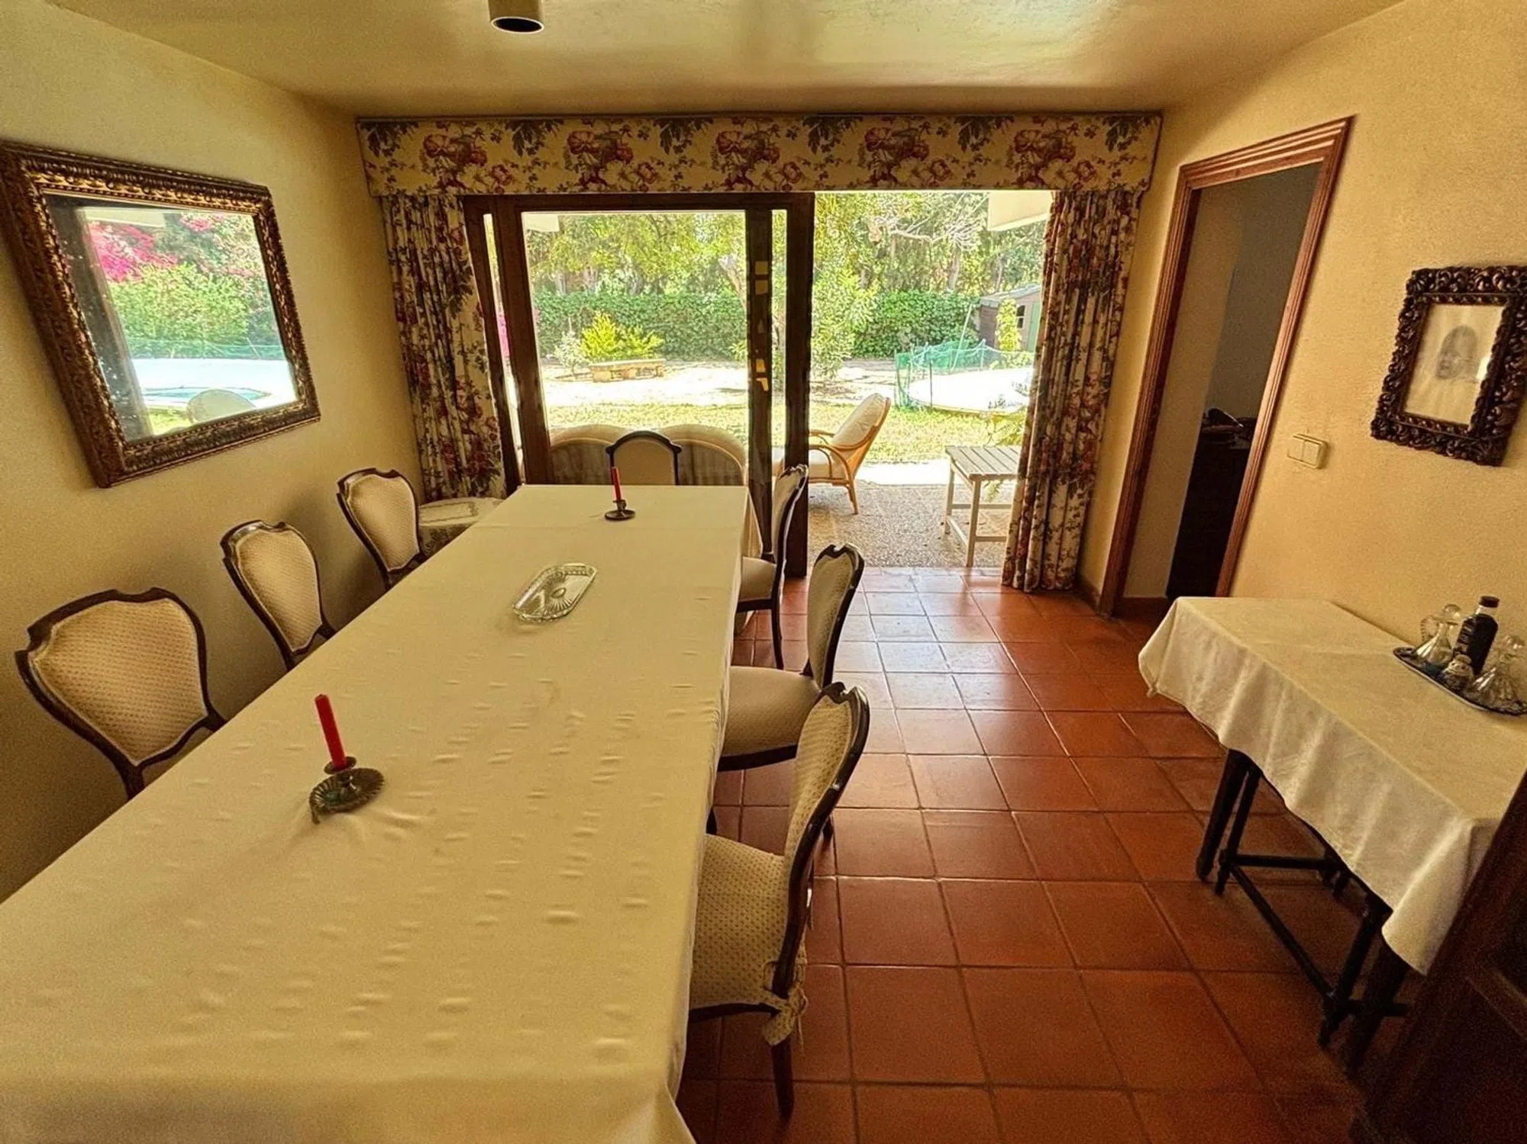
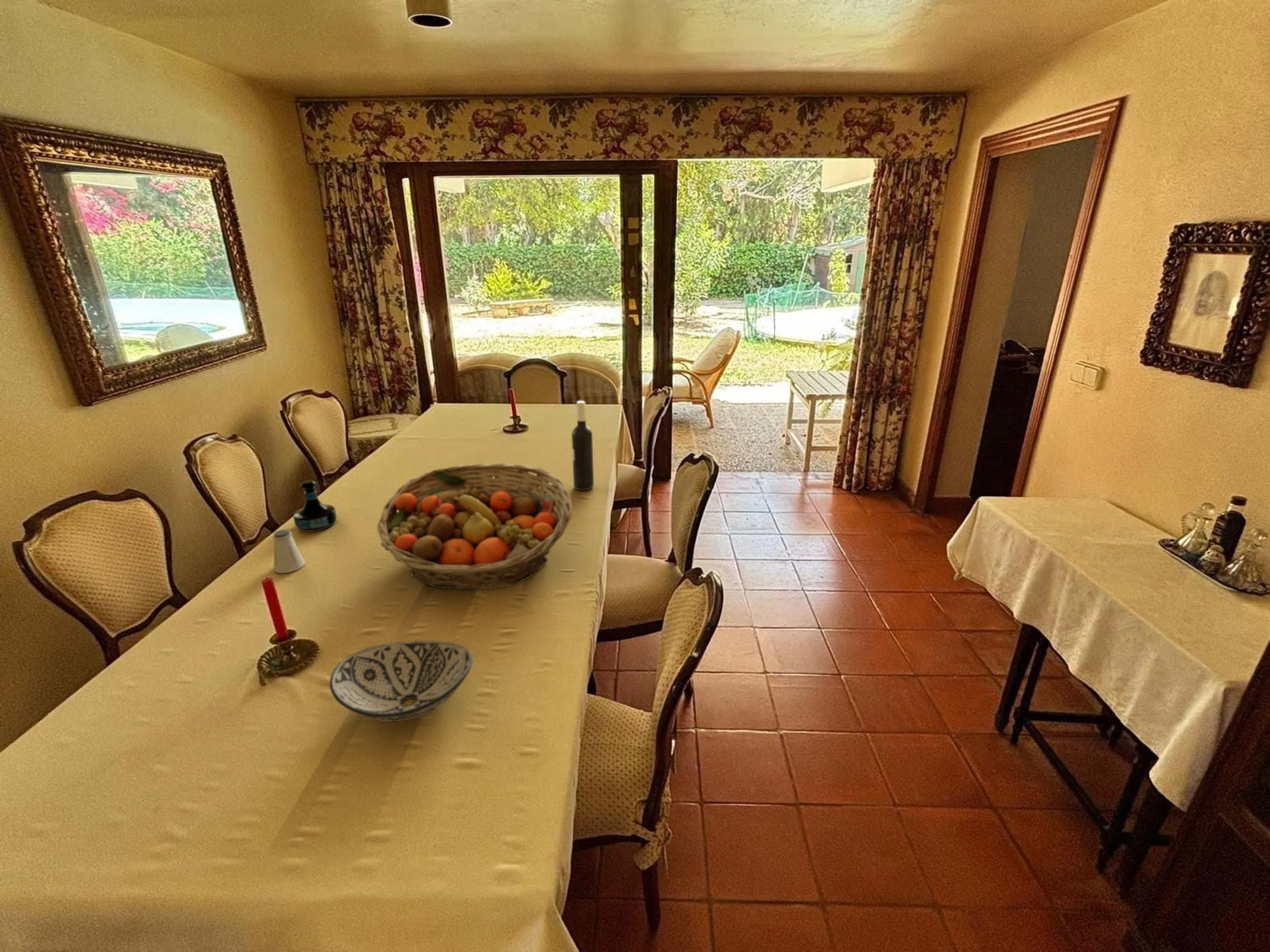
+ fruit basket (478, 524)
+ decorative bowl (406, 685)
+ saltshaker (285, 549)
+ wine bottle (582, 445)
+ tequila bottle (312, 503)
